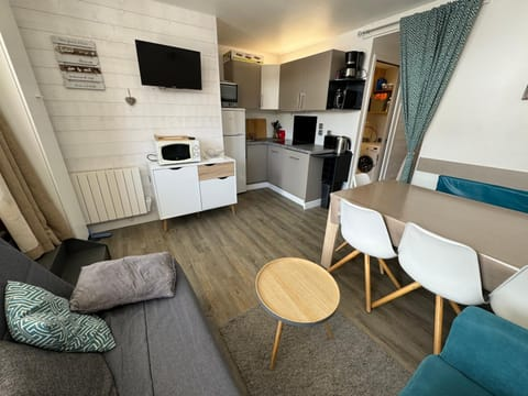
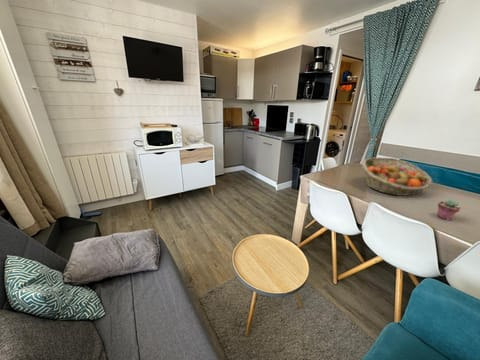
+ fruit basket (393, 175)
+ potted succulent (447, 208)
